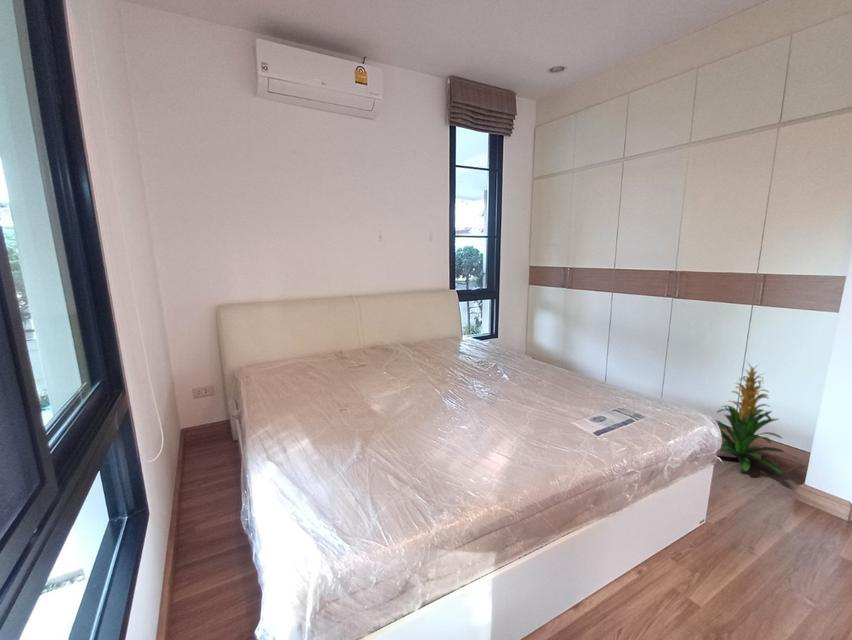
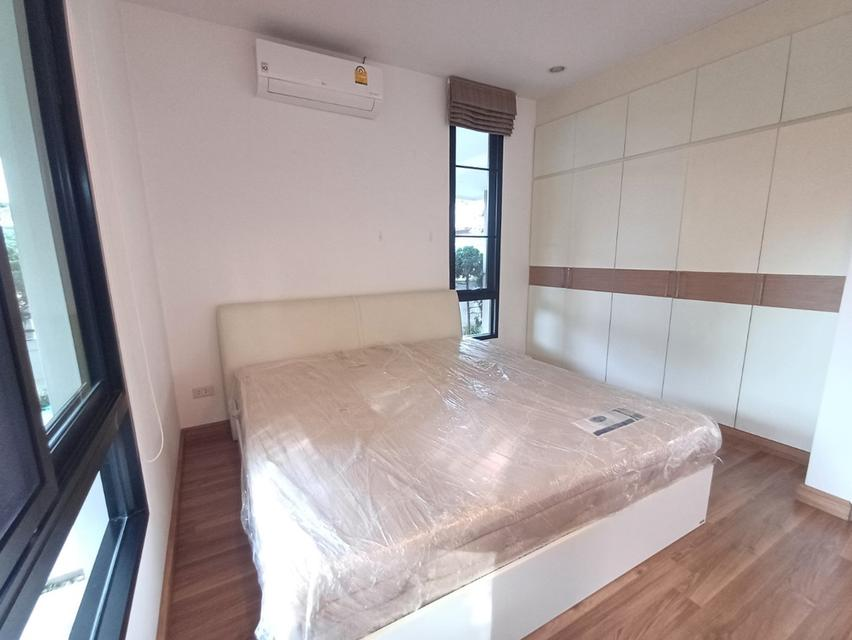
- indoor plant (747, 411)
